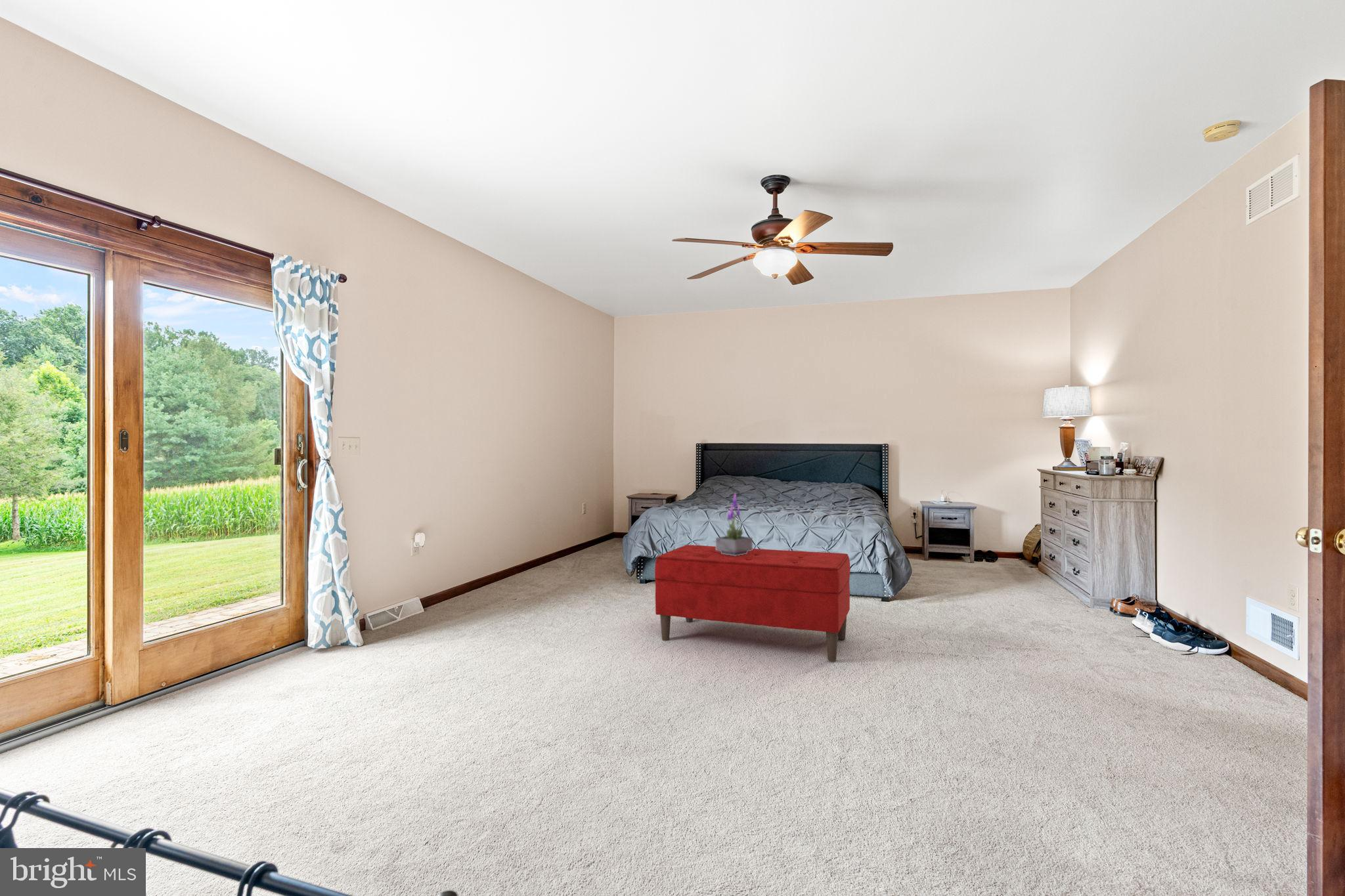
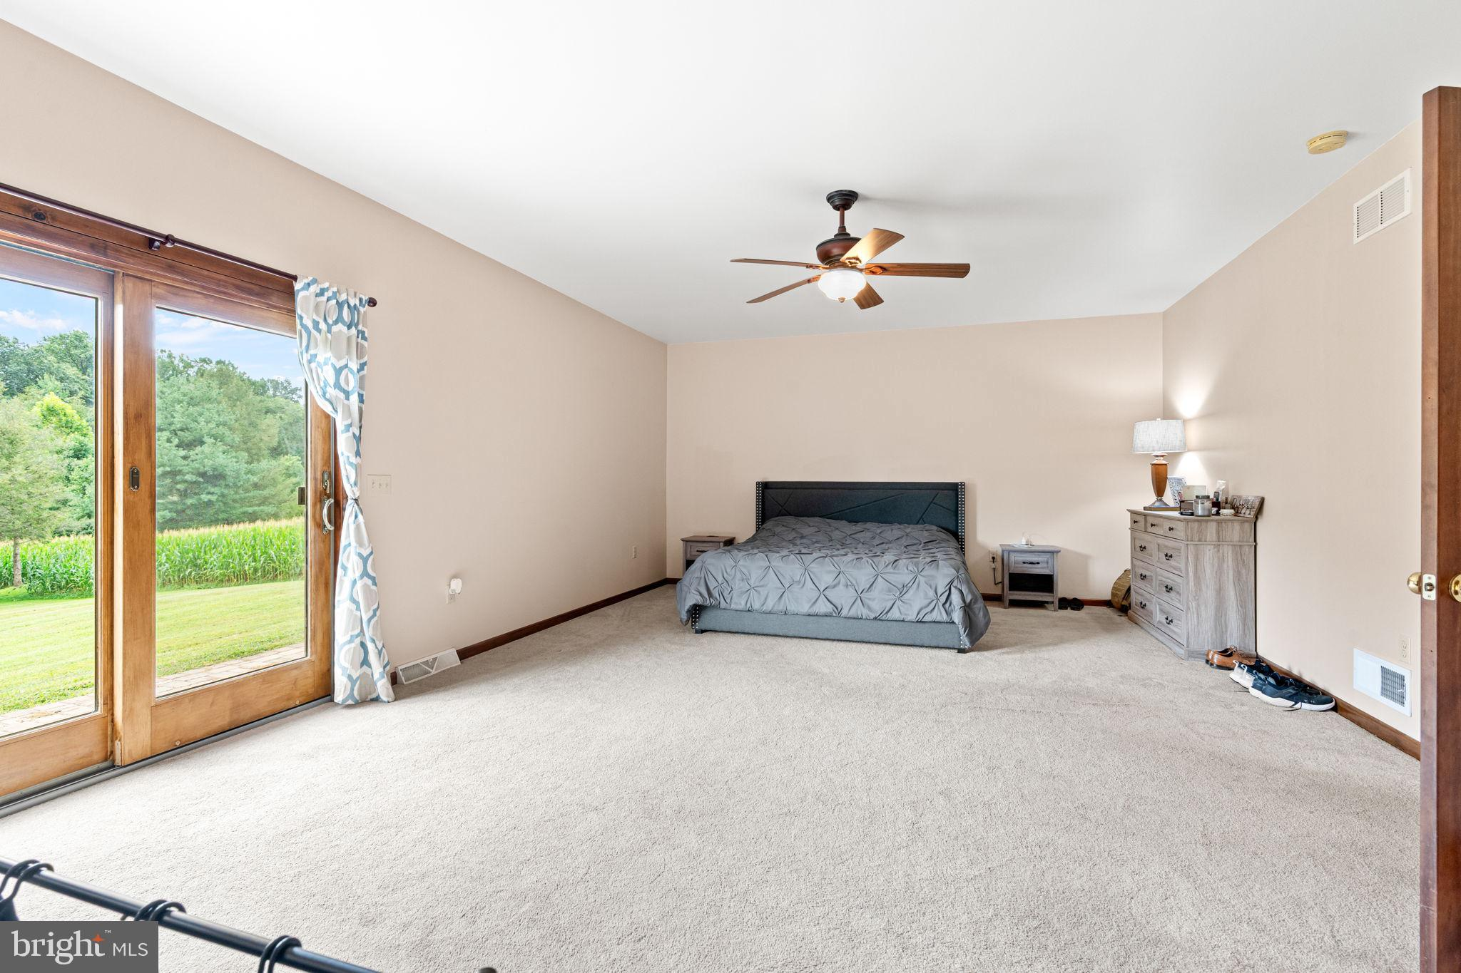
- potted plant (734, 523)
- bench (753, 597)
